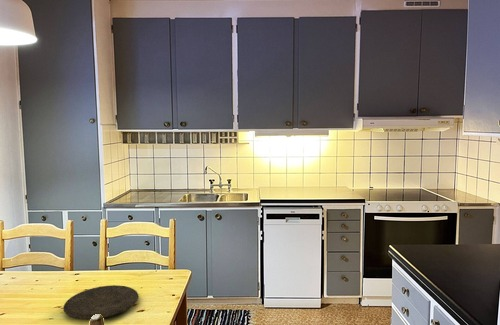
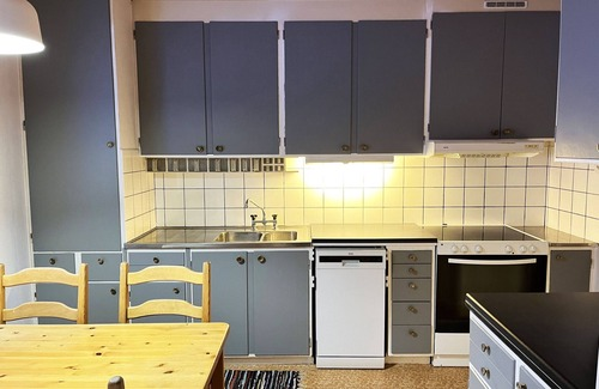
- plate (102, 303)
